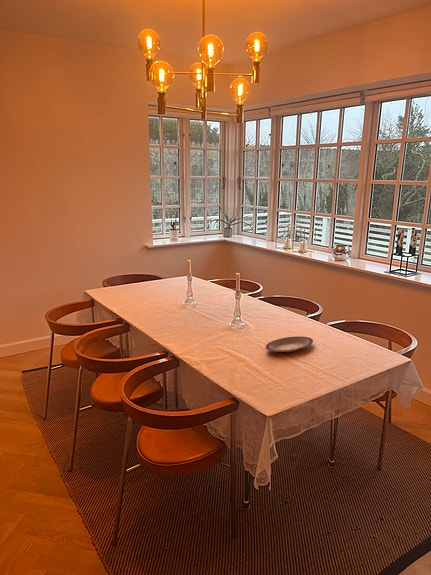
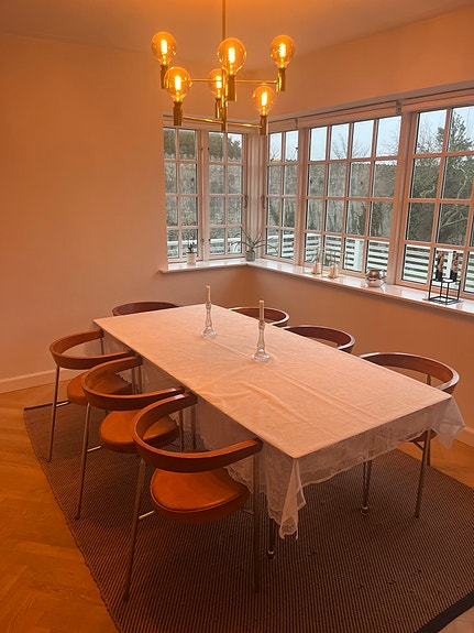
- plate (289, 345)
